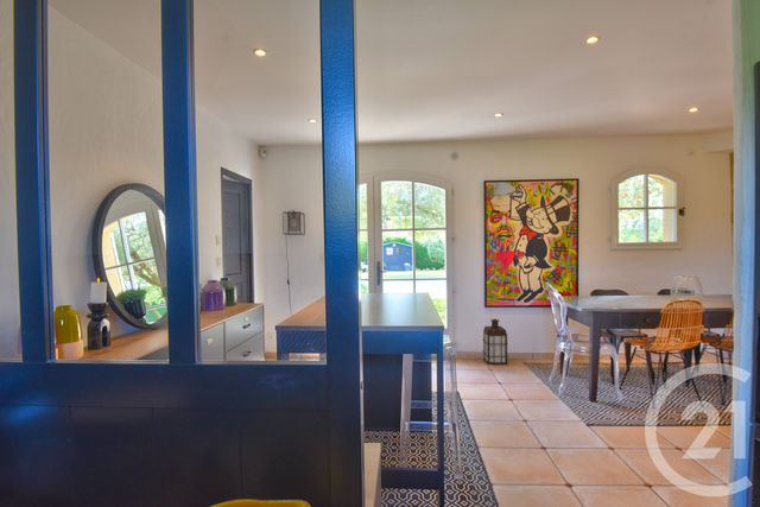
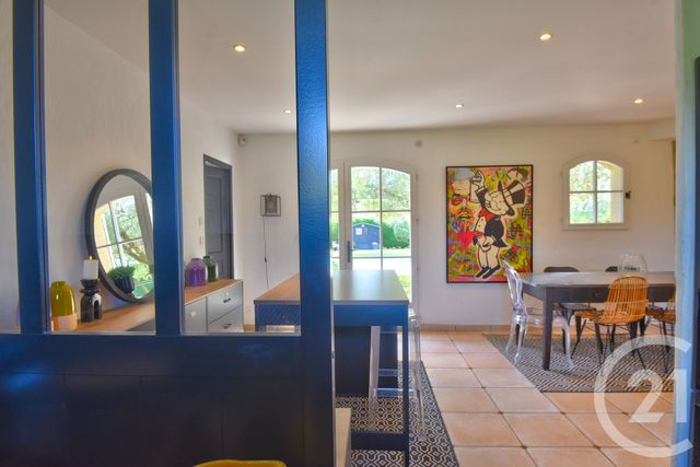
- lantern (494, 340)
